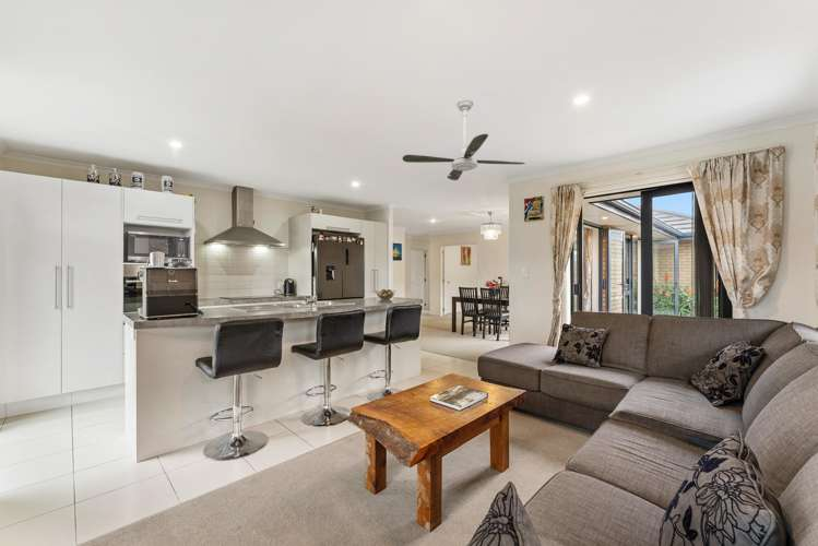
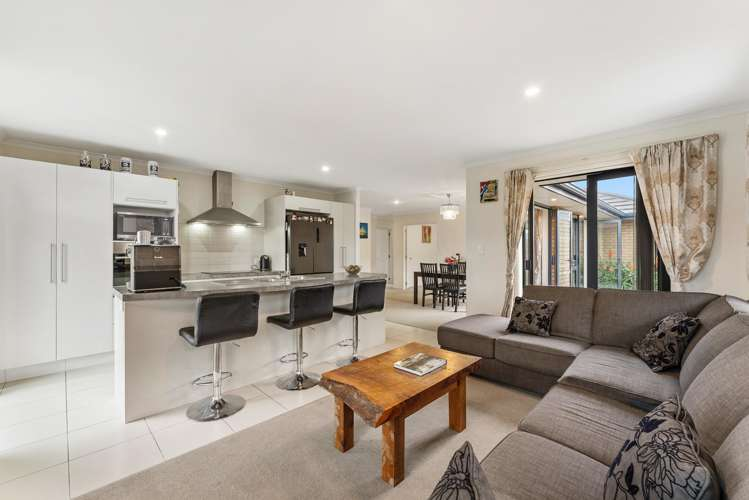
- ceiling fan (463, 134)
